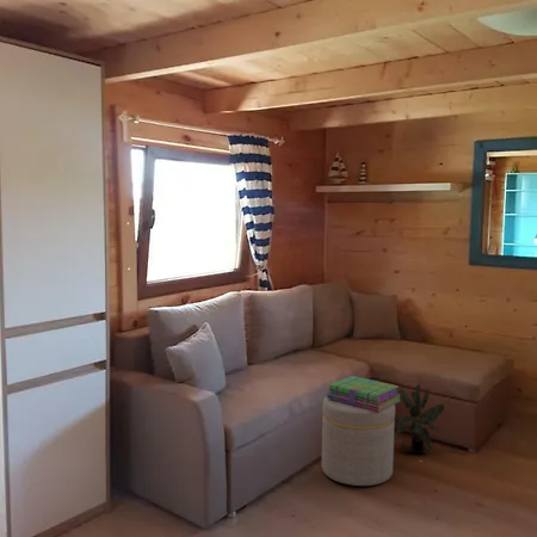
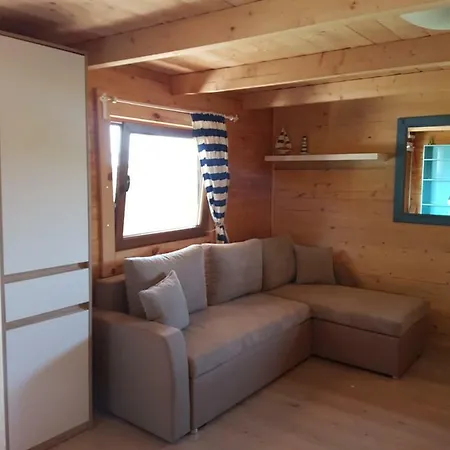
- ottoman (357, 436)
- stack of books (364, 391)
- potted plant (416, 420)
